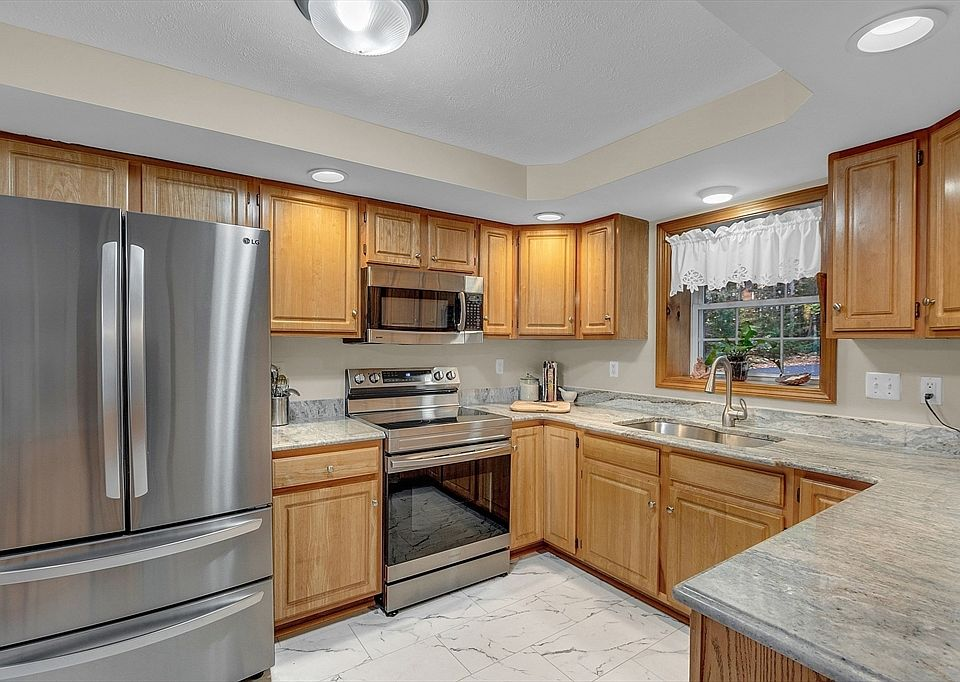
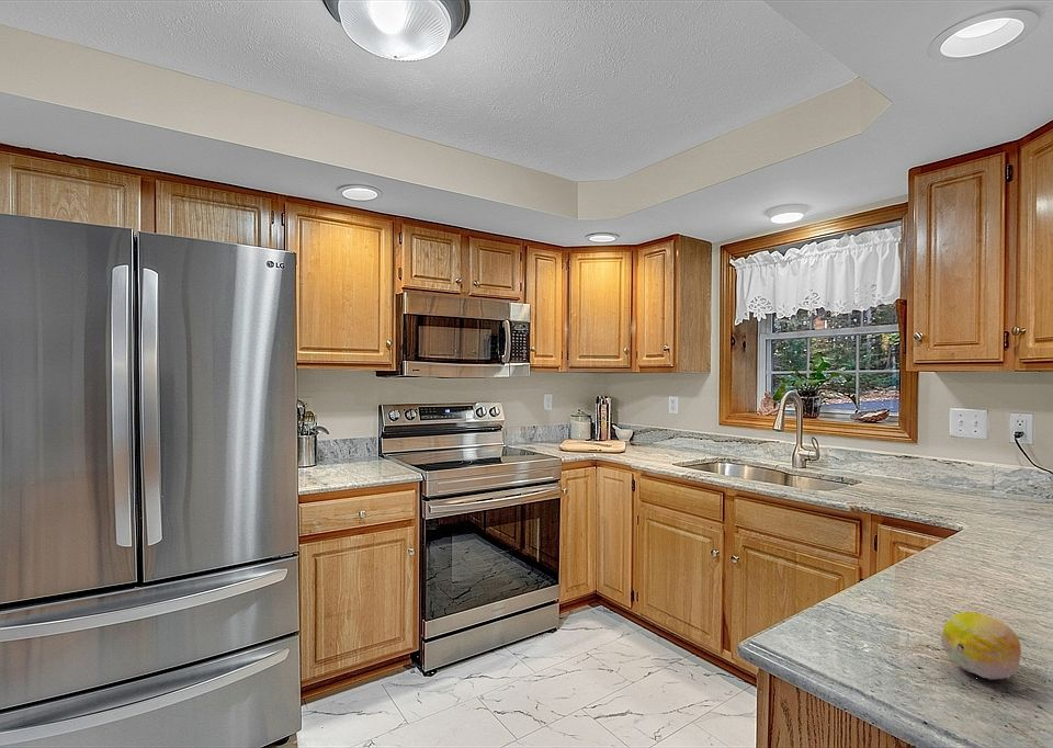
+ fruit (978, 642)
